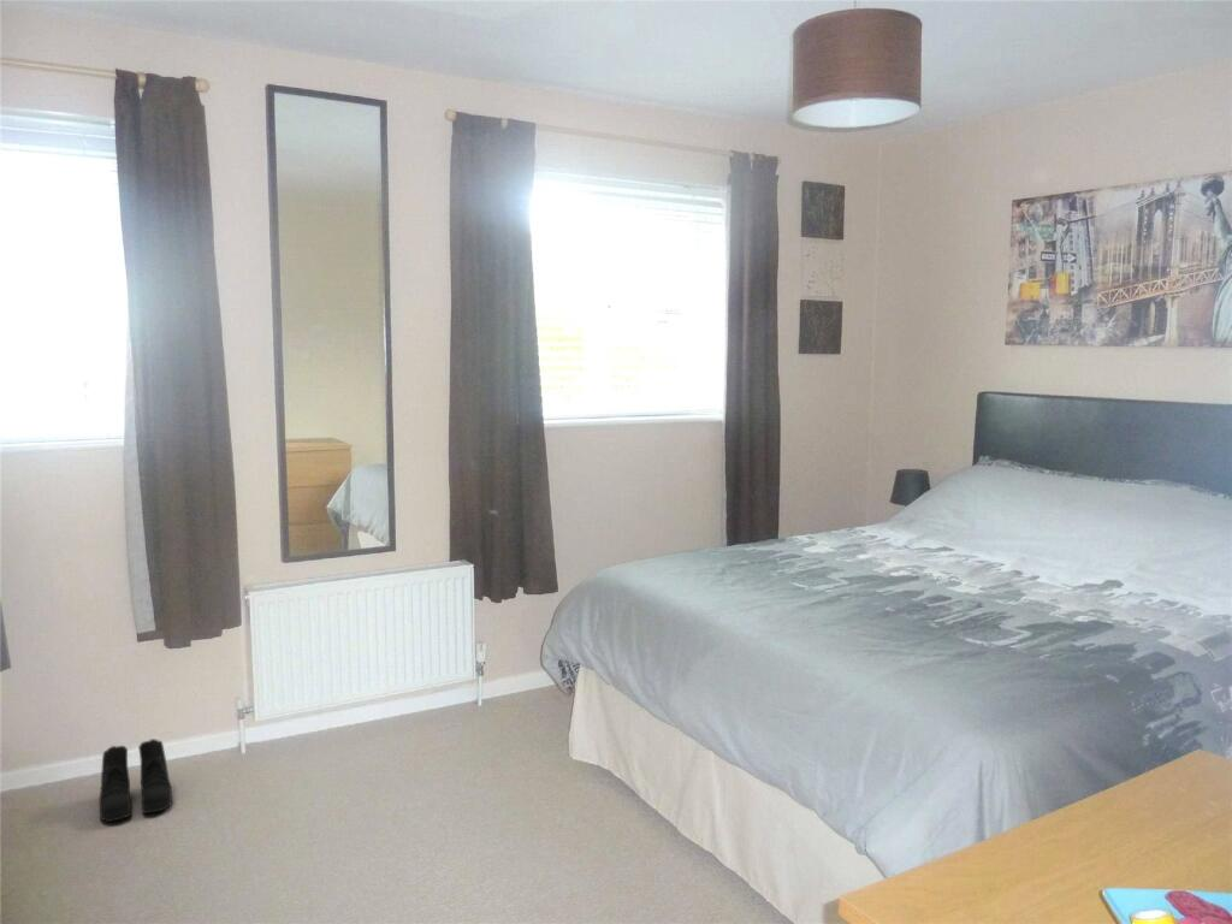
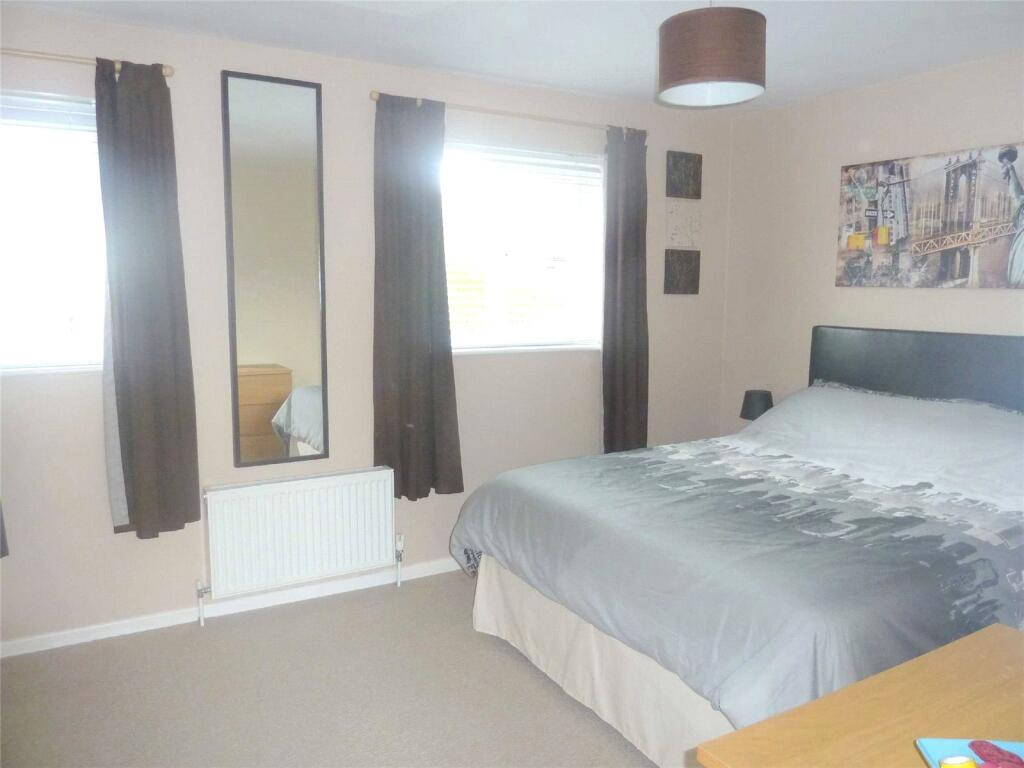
- boots (128, 775)
